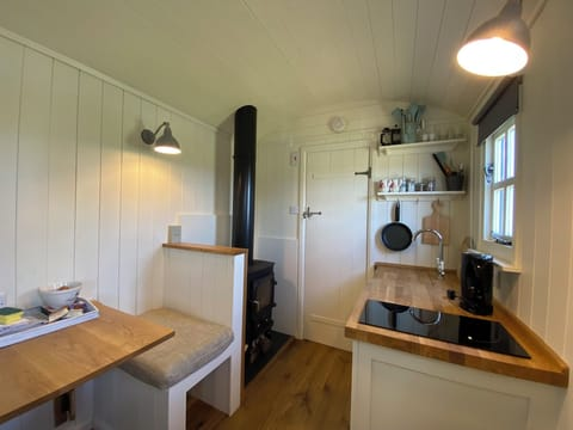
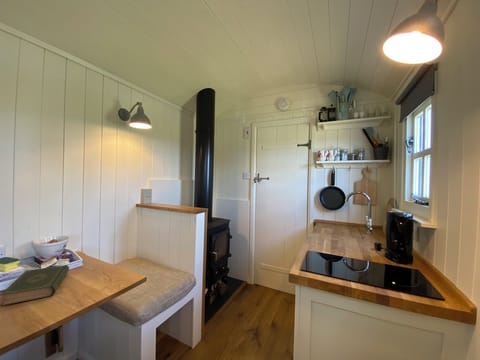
+ book (39, 282)
